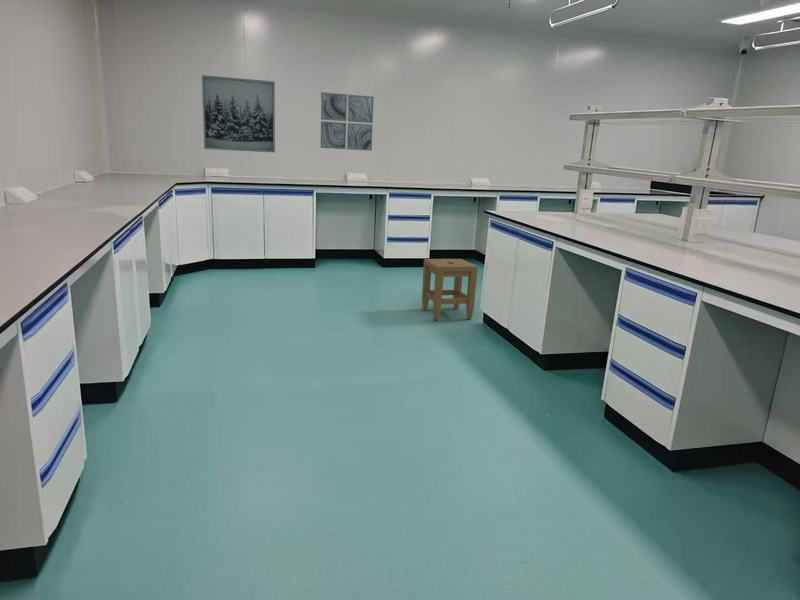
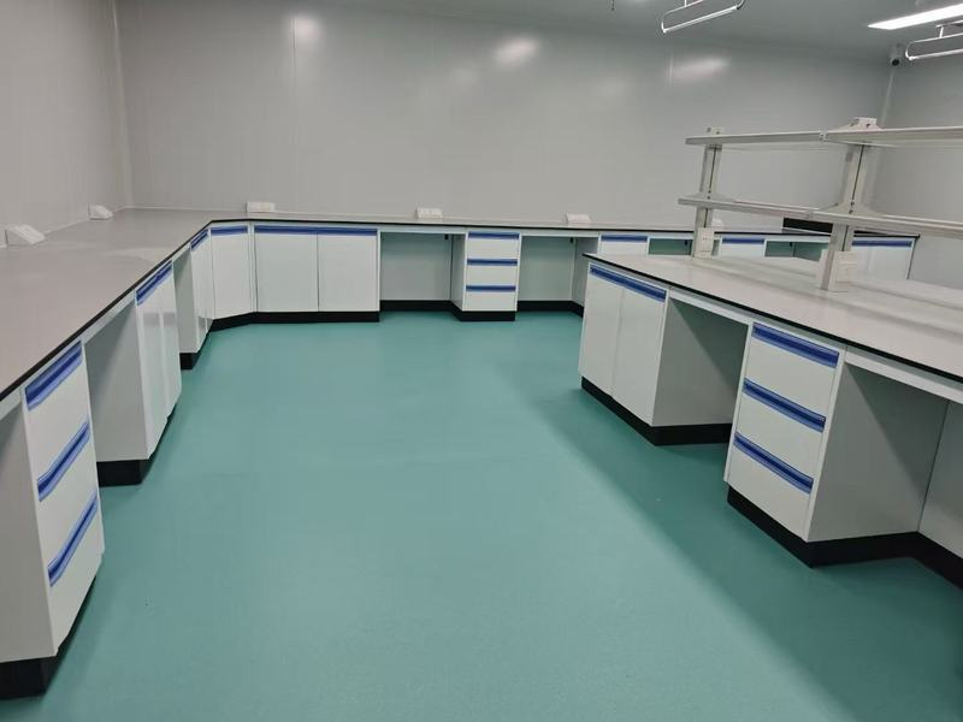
- wall art (347, 121)
- stool (448, 290)
- wall art (239, 115)
